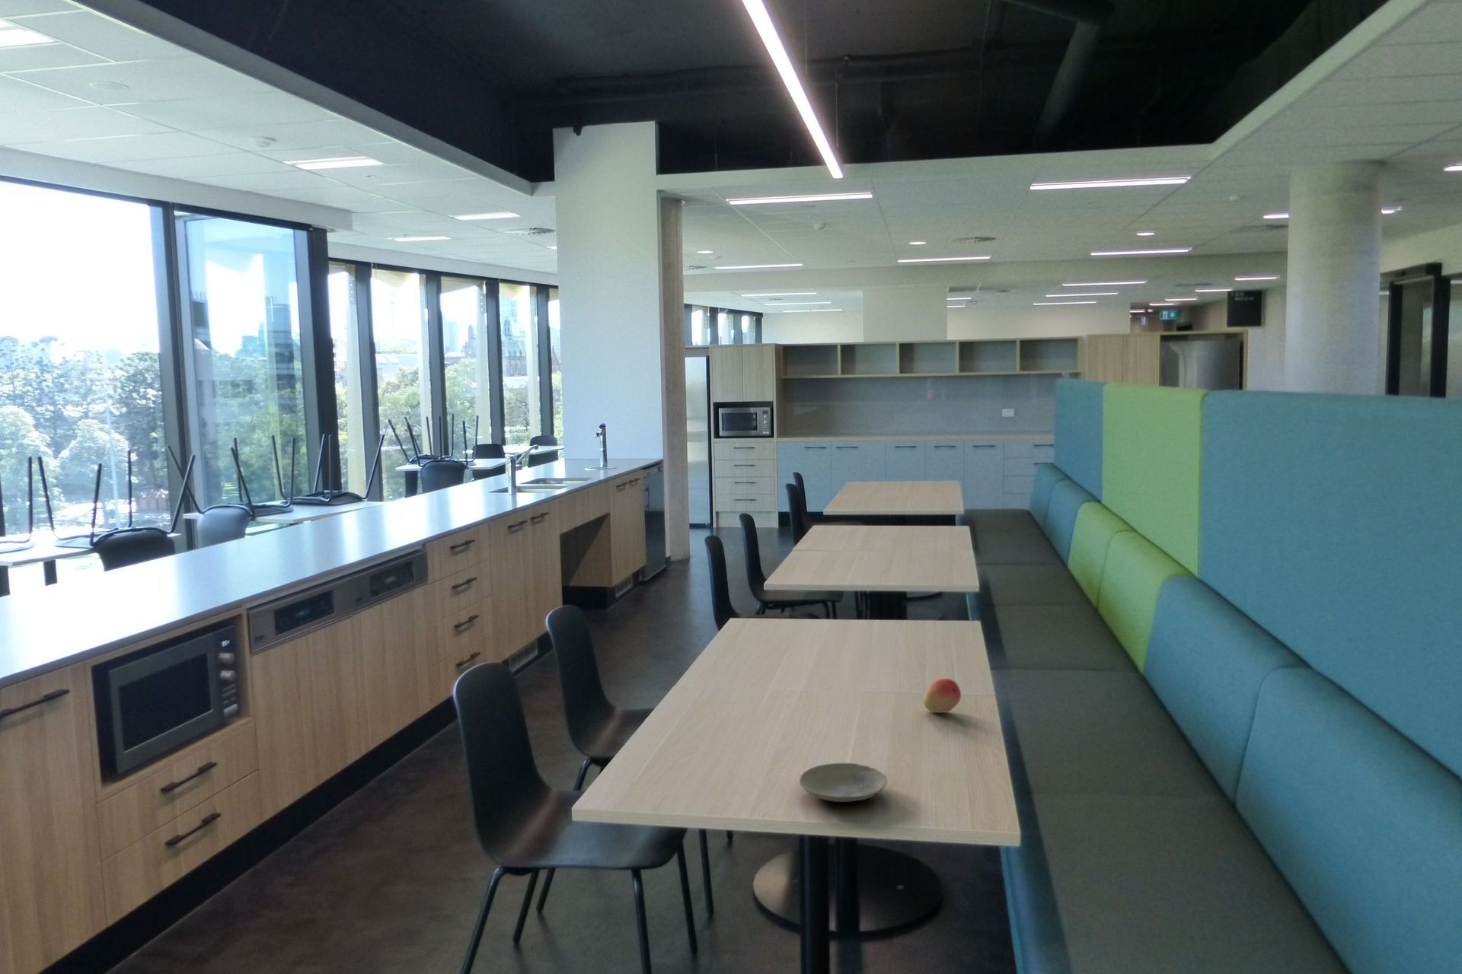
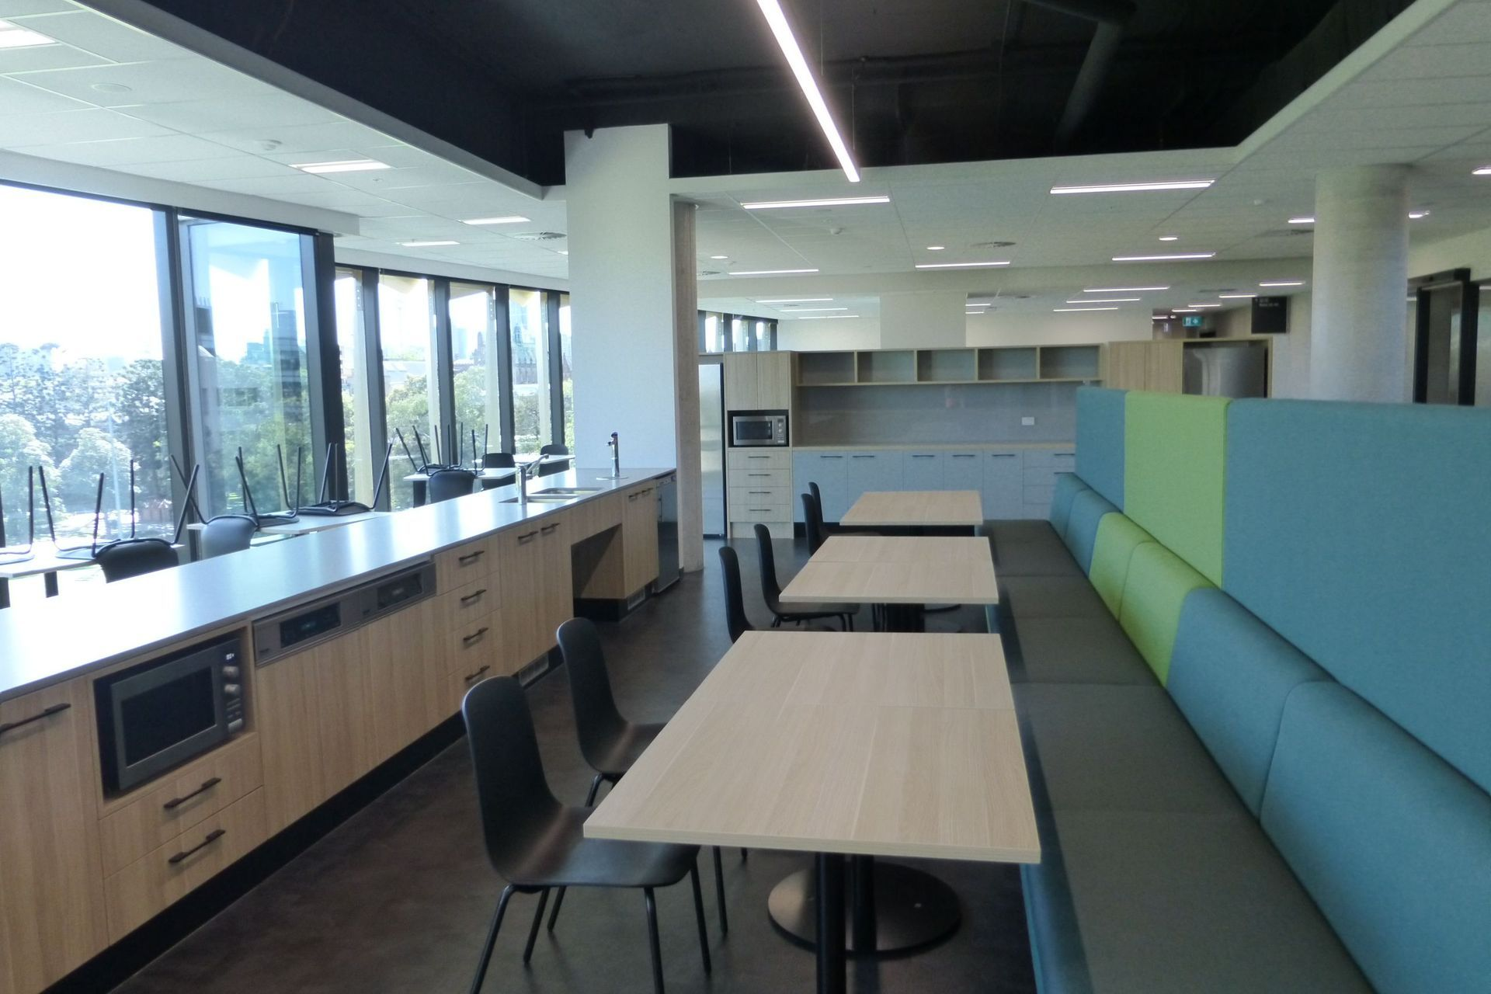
- fruit (942, 696)
- plate (843, 785)
